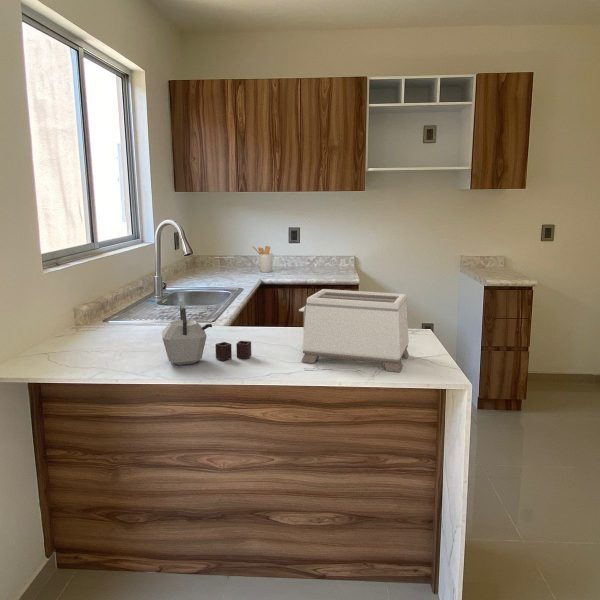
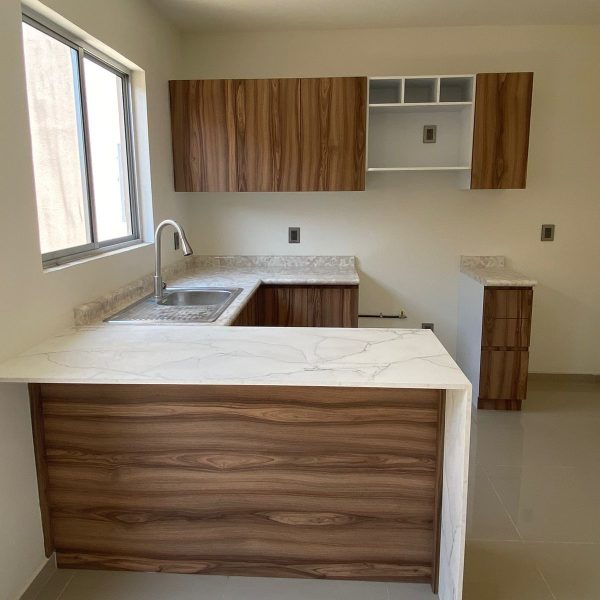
- utensil holder (262, 258)
- kettle (205, 333)
- toaster (352, 326)
